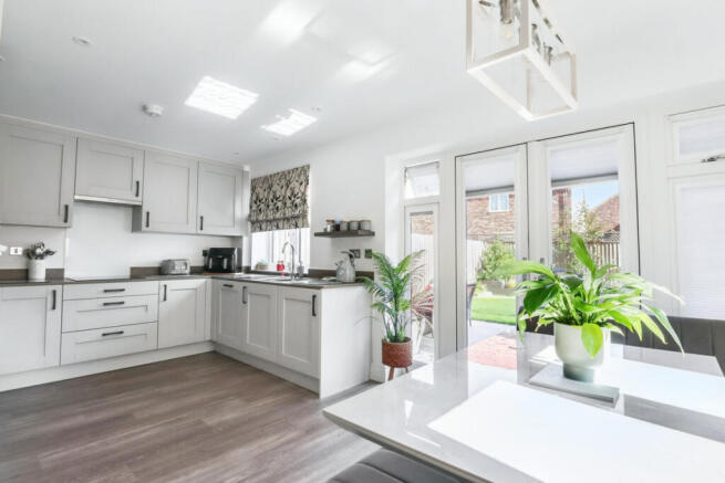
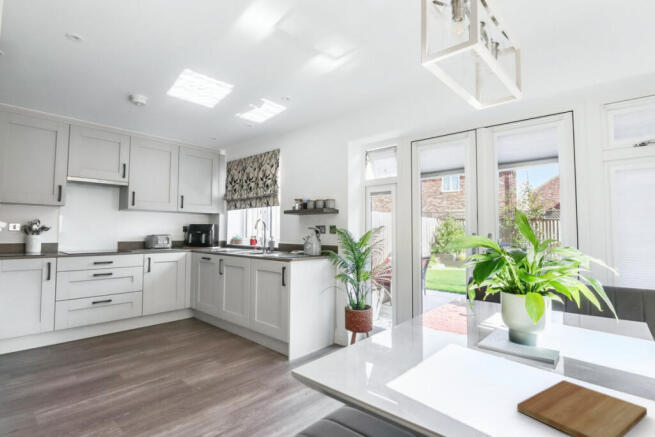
+ cutting board (581, 409)
